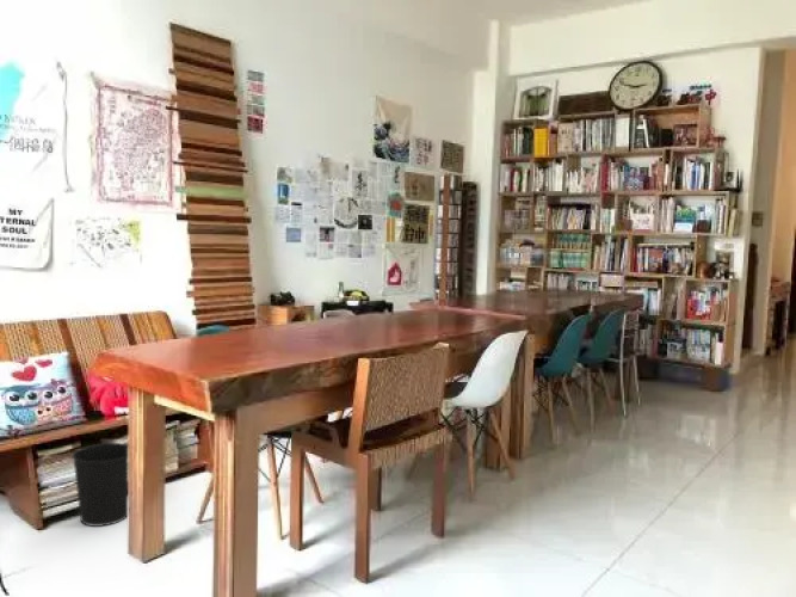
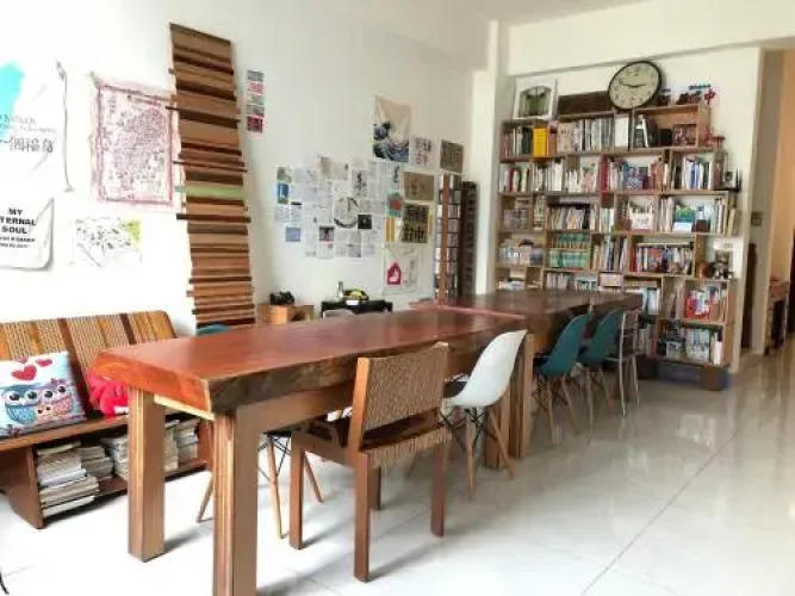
- wastebasket (104, 484)
